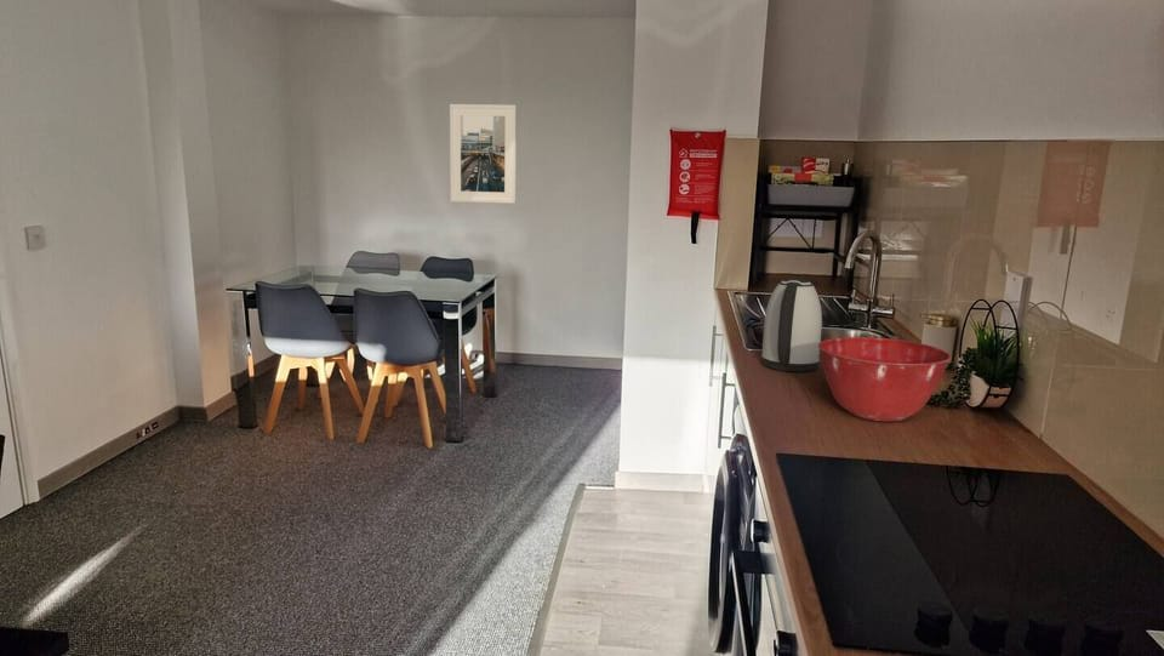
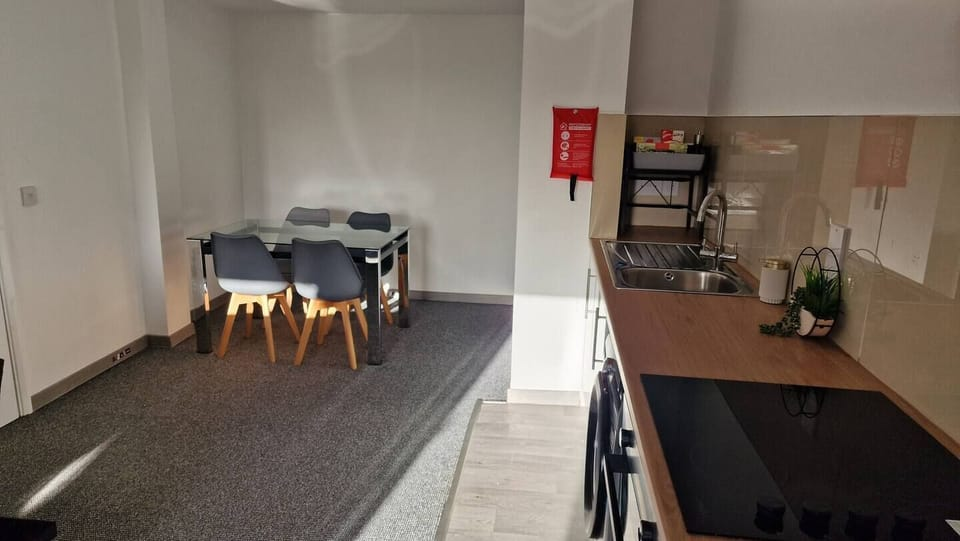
- mixing bowl (879, 381)
- kettle (791, 323)
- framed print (483, 154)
